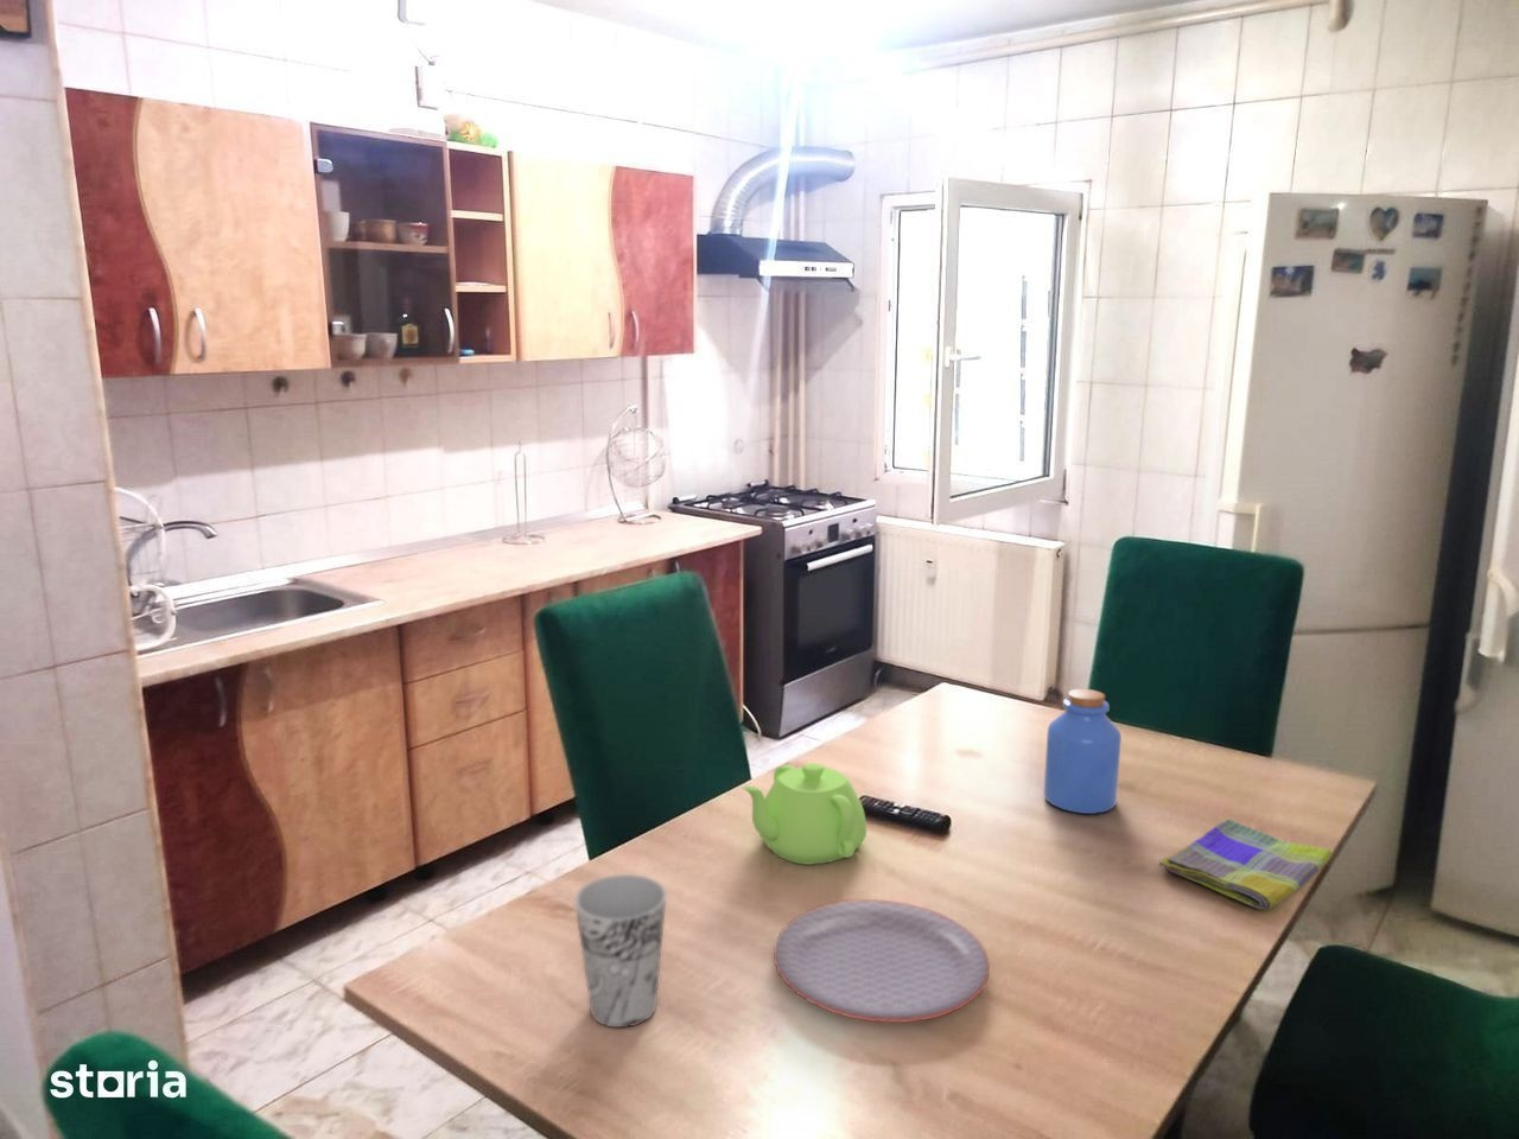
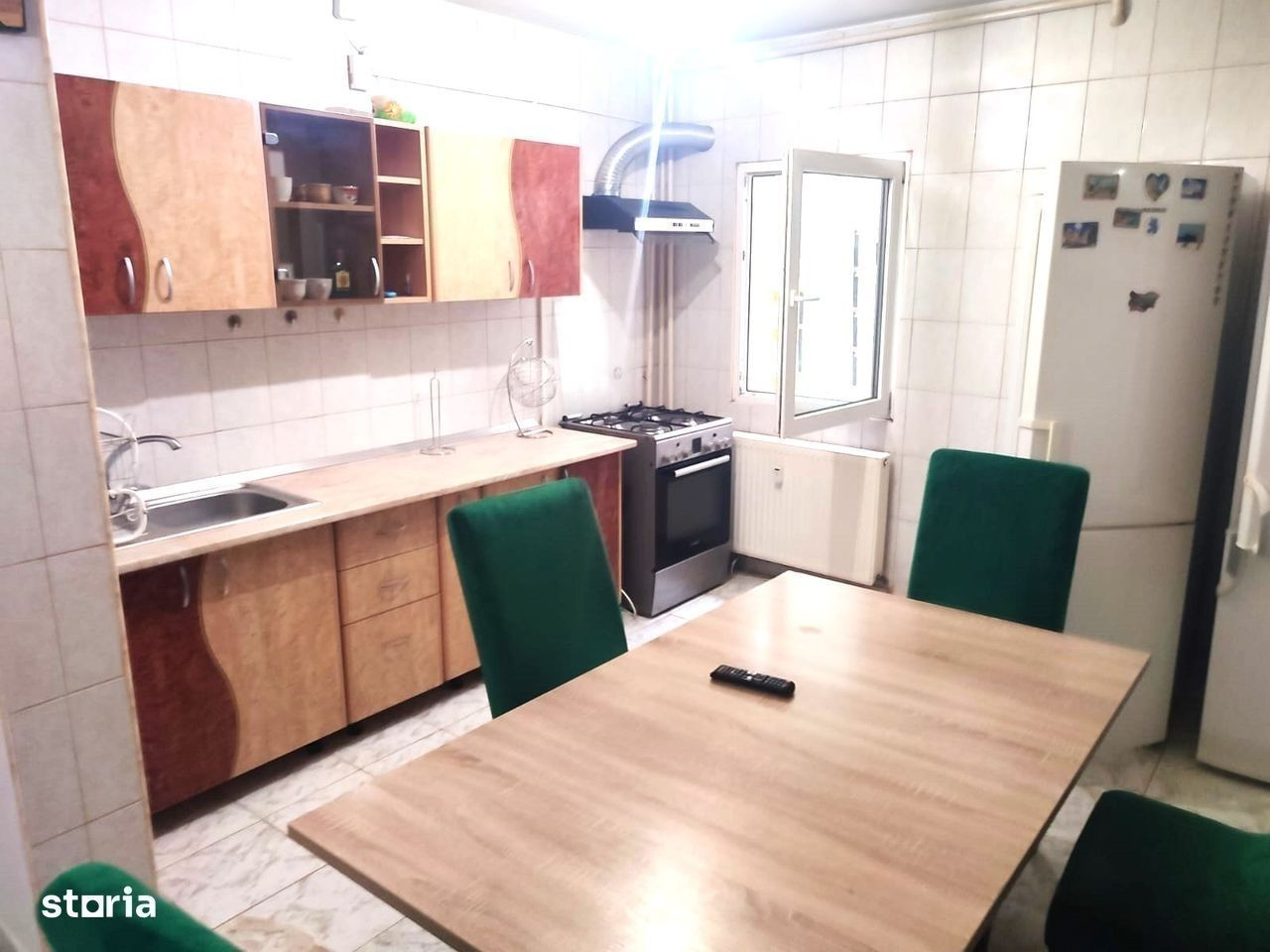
- teapot (799, 808)
- cup (622, 951)
- jar (1082, 748)
- dish towel (1246, 860)
- plate (879, 961)
